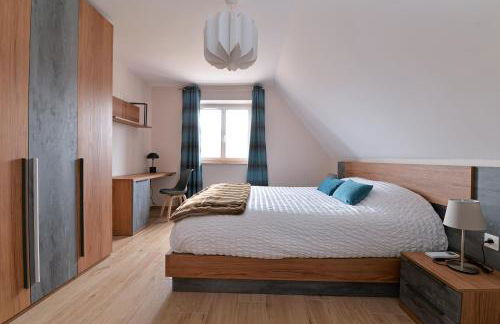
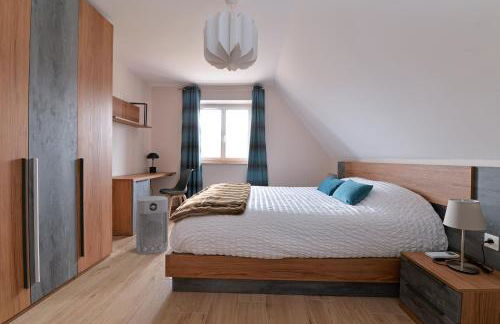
+ air purifier (152, 222)
